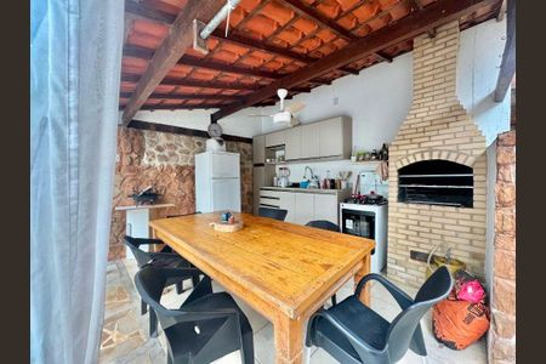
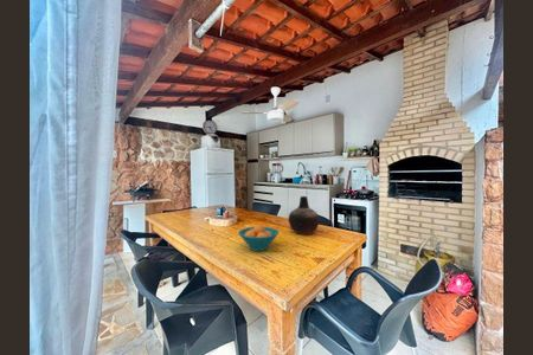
+ fruit bowl (258, 235)
+ vase (303, 214)
